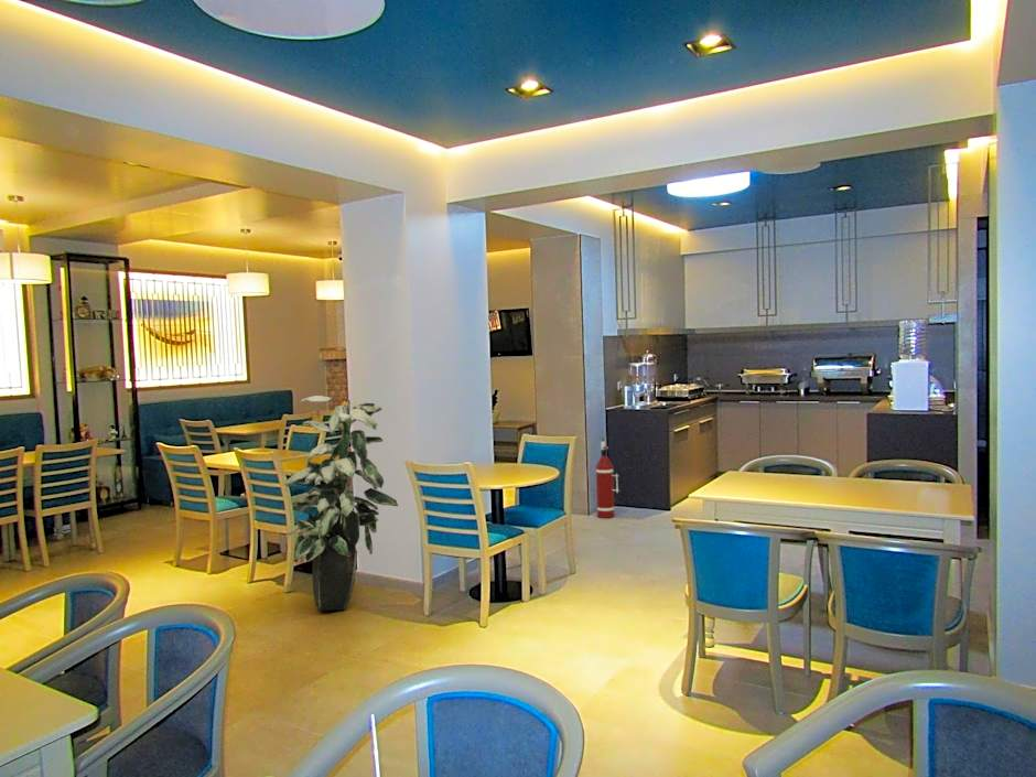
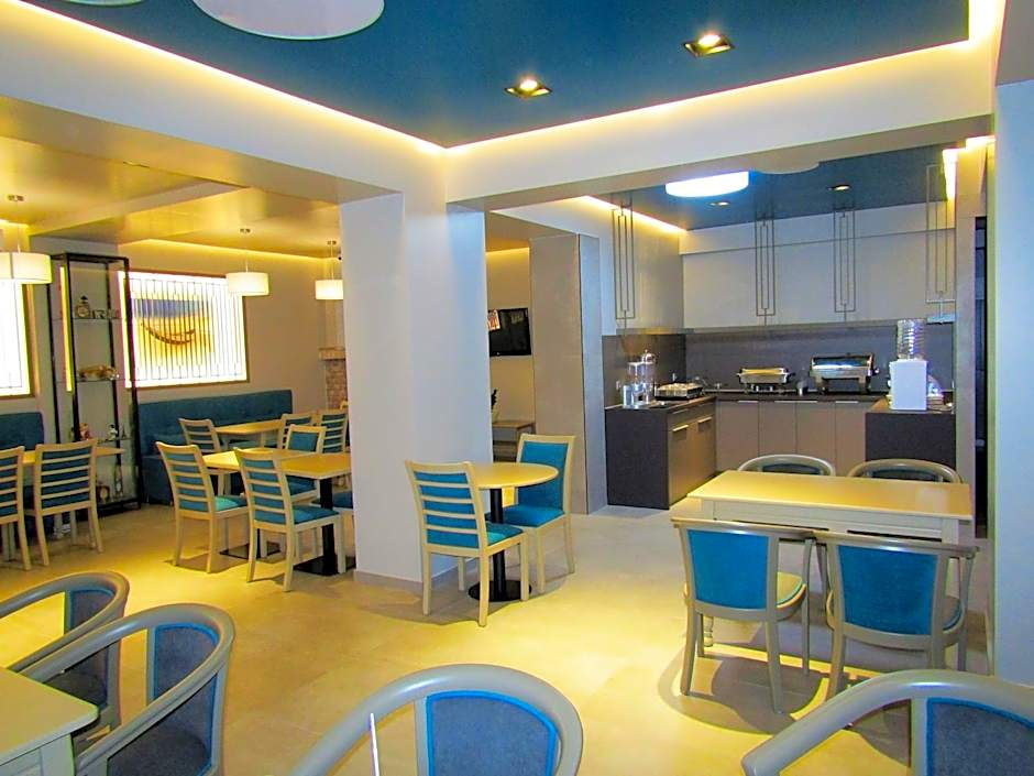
- indoor plant (335, 500)
- fire extinguisher (607, 477)
